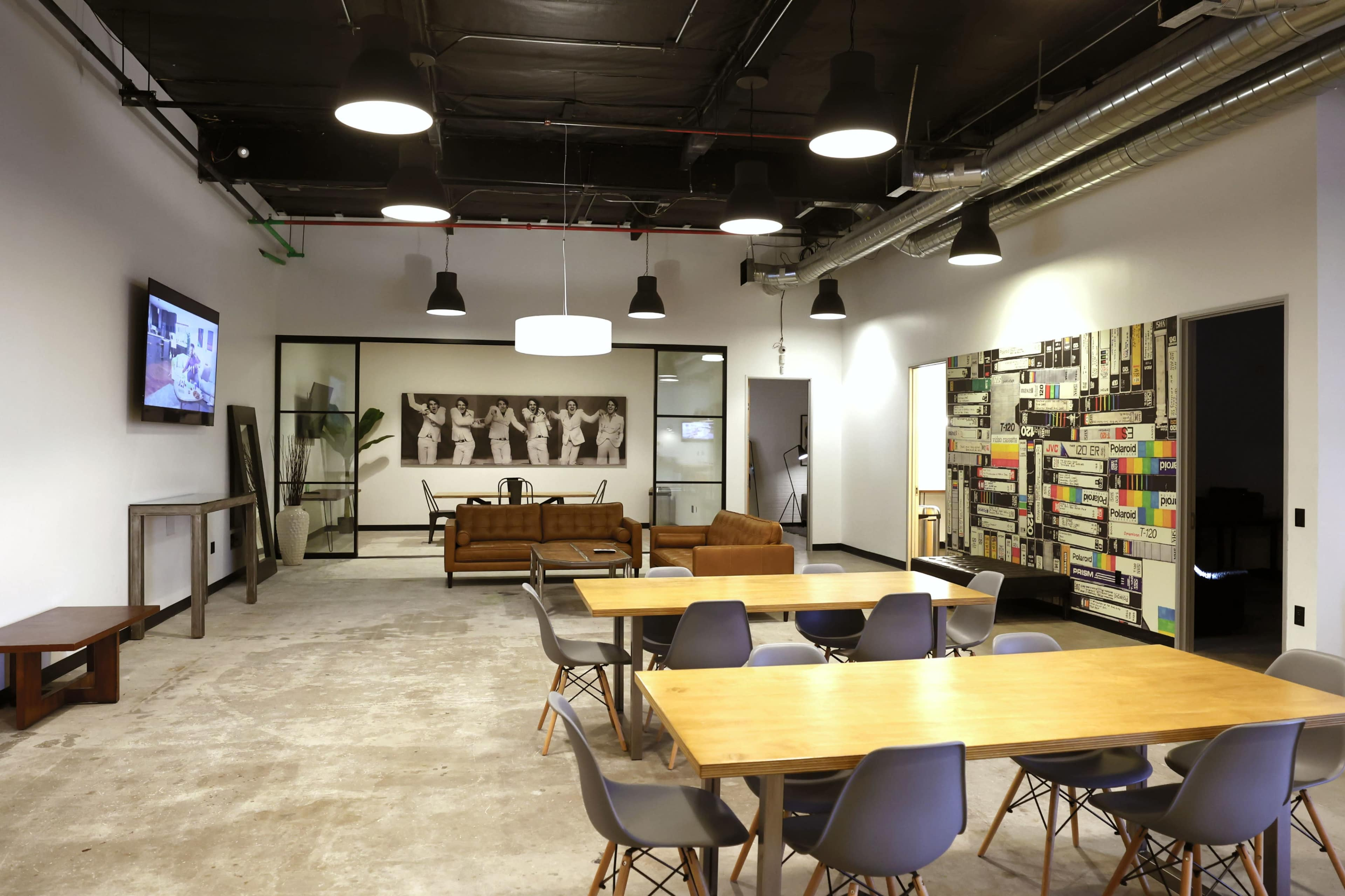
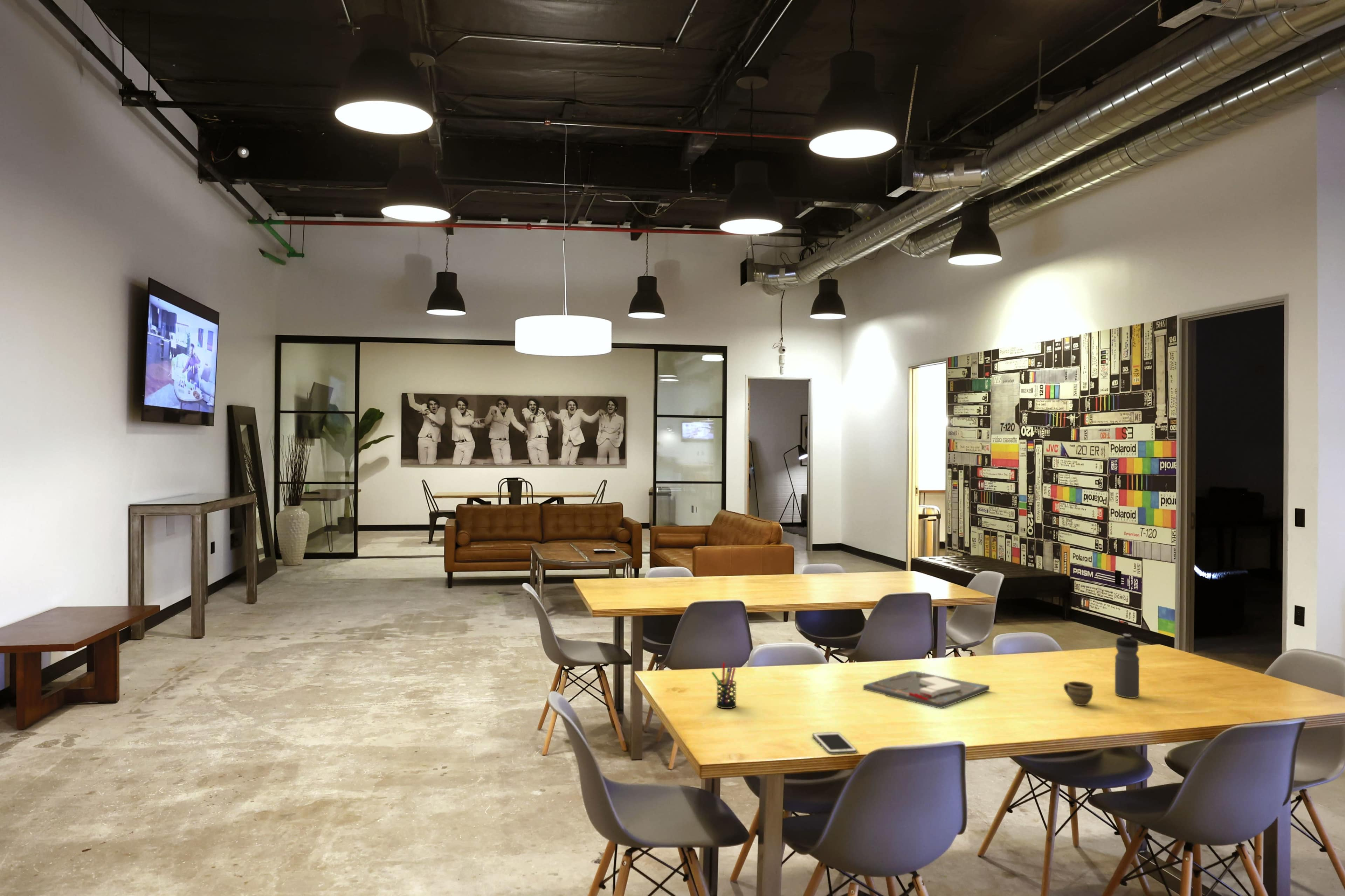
+ cup (1077, 693)
+ cell phone (834, 743)
+ board game (926, 686)
+ pen holder (724, 685)
+ water bottle (1127, 665)
